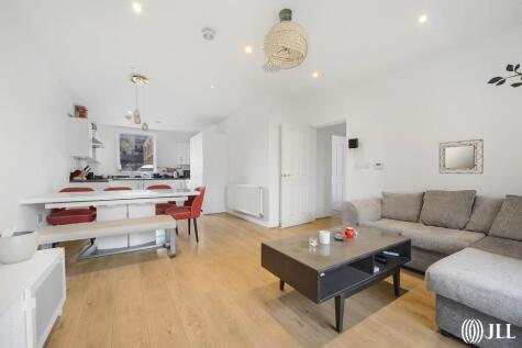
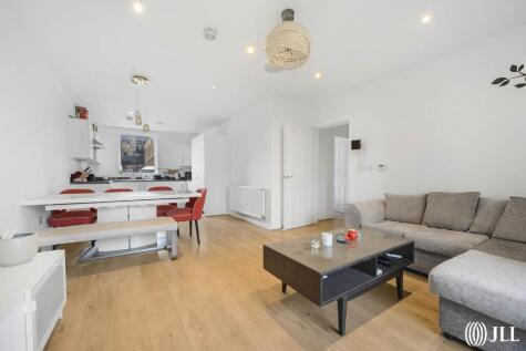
- home mirror (459, 157)
